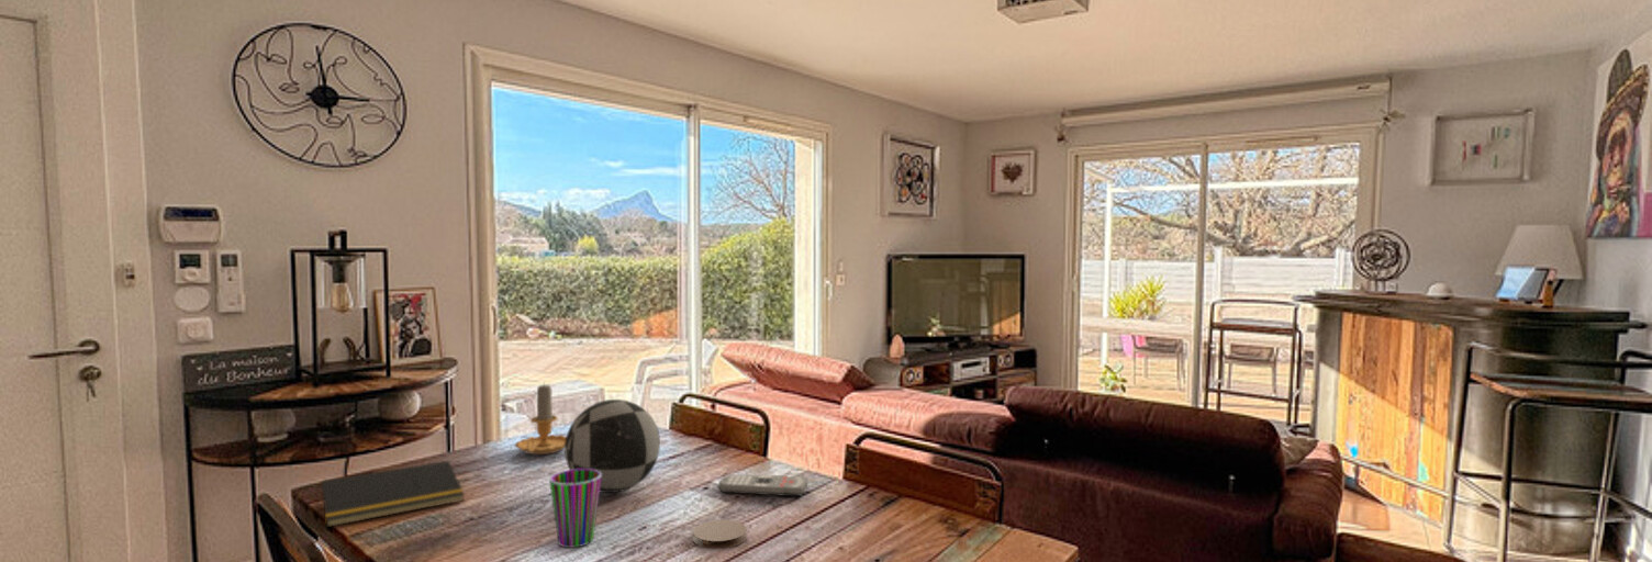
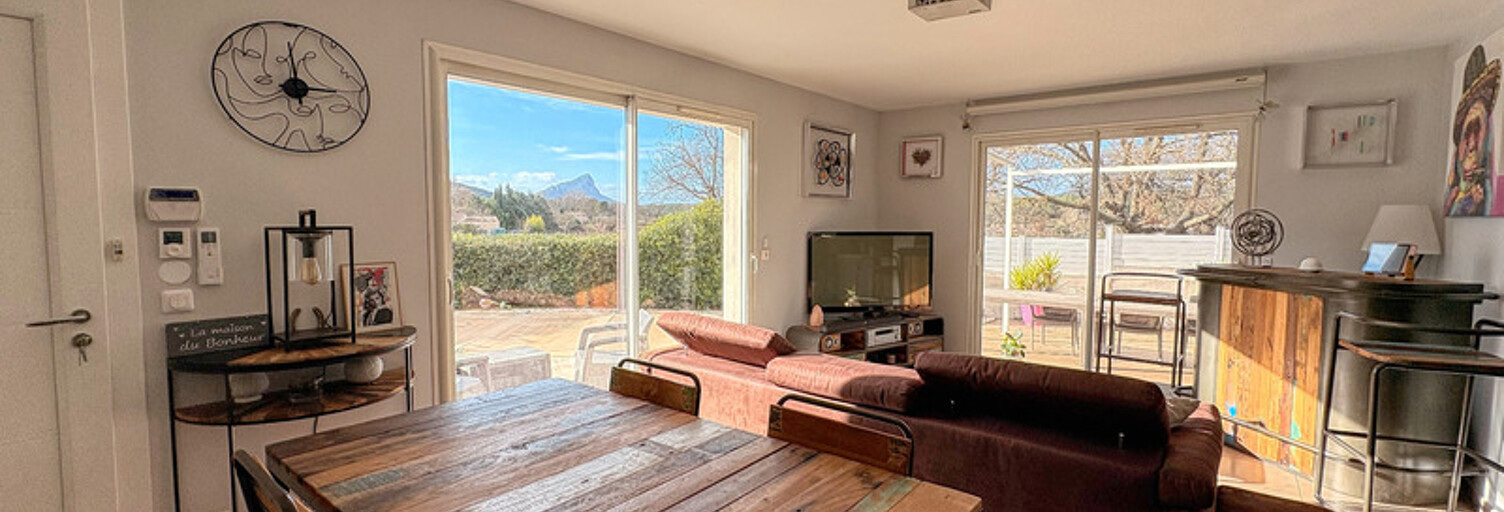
- coaster (719, 533)
- cup (576, 508)
- remote control (762, 484)
- notepad (393, 490)
- candle (542, 417)
- decorative ball (613, 445)
